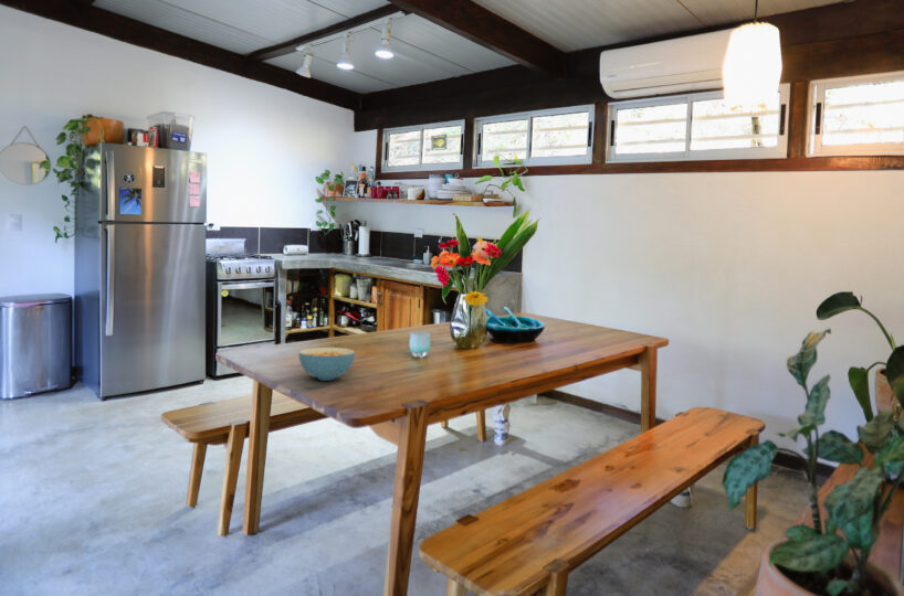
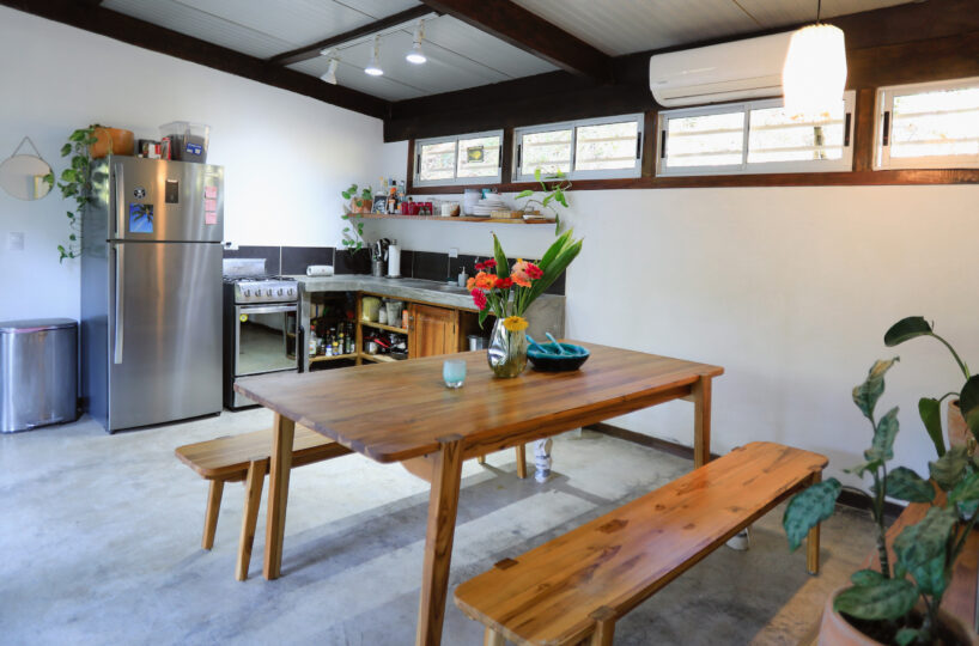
- cereal bowl (326, 364)
